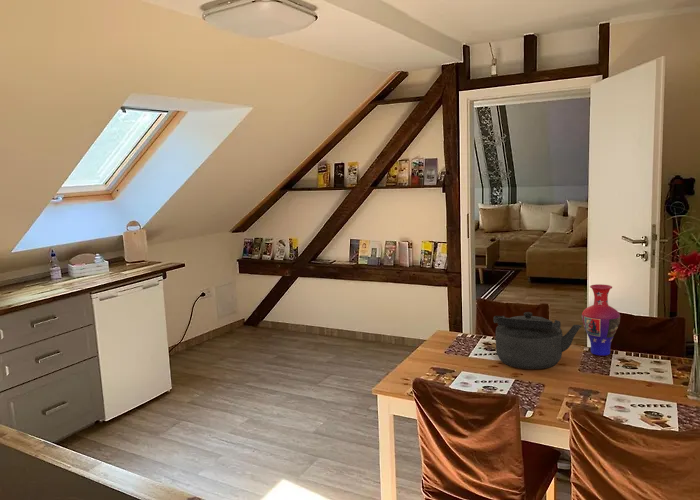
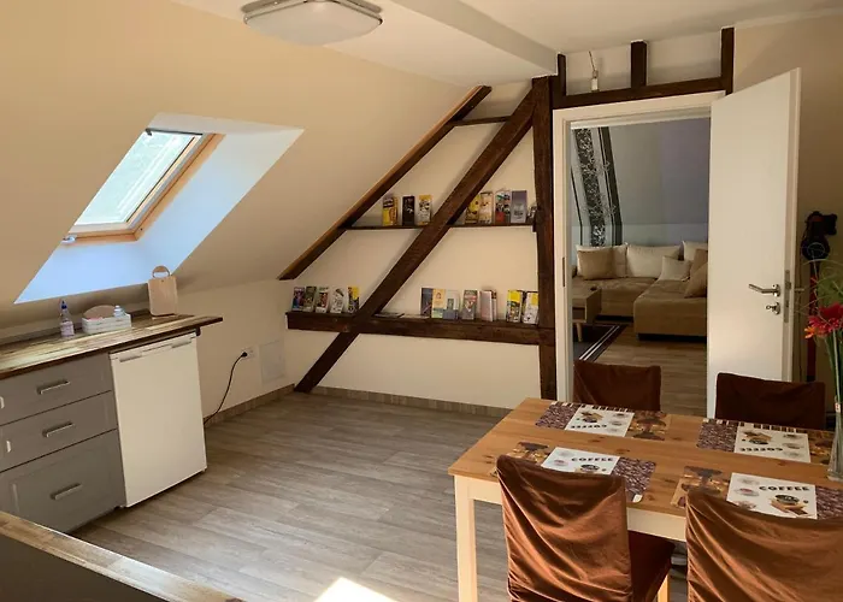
- kettle (530, 337)
- vase (600, 320)
